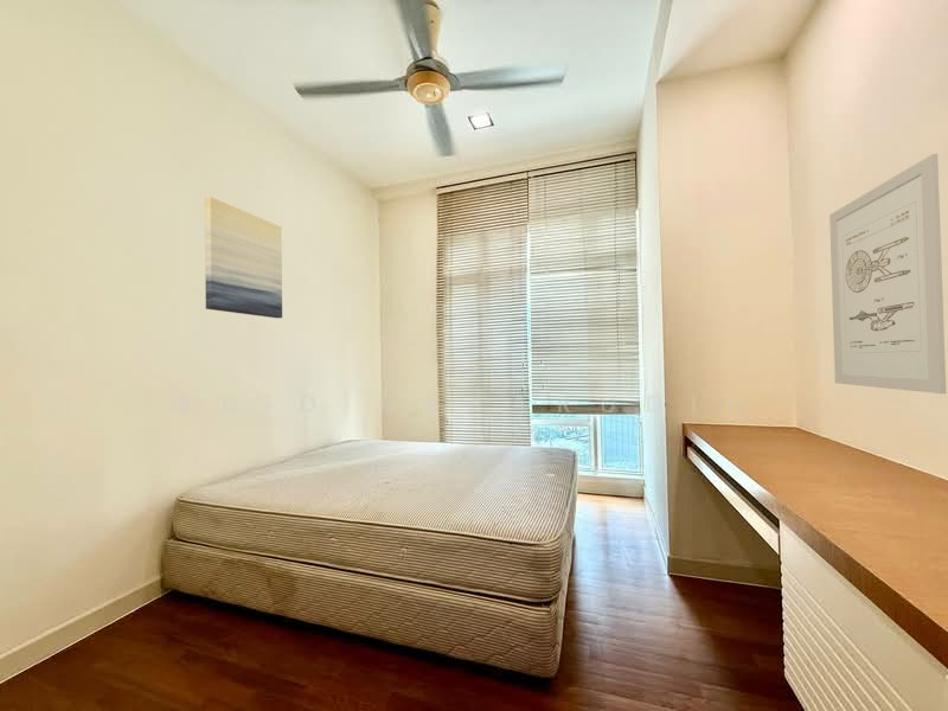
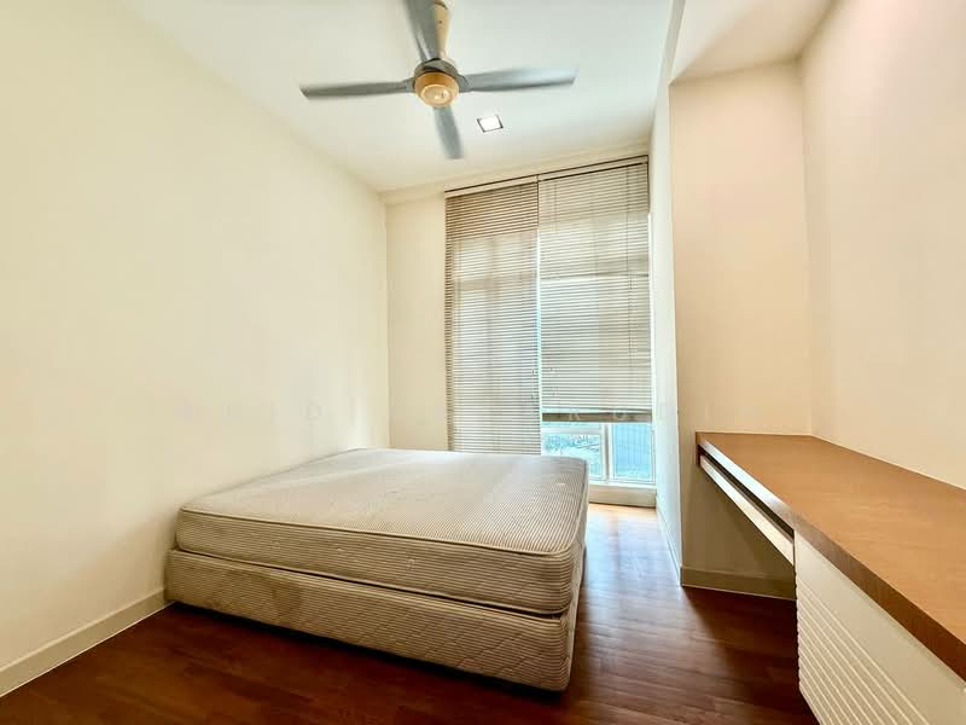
- wall art (246, 263)
- wall art (877, 288)
